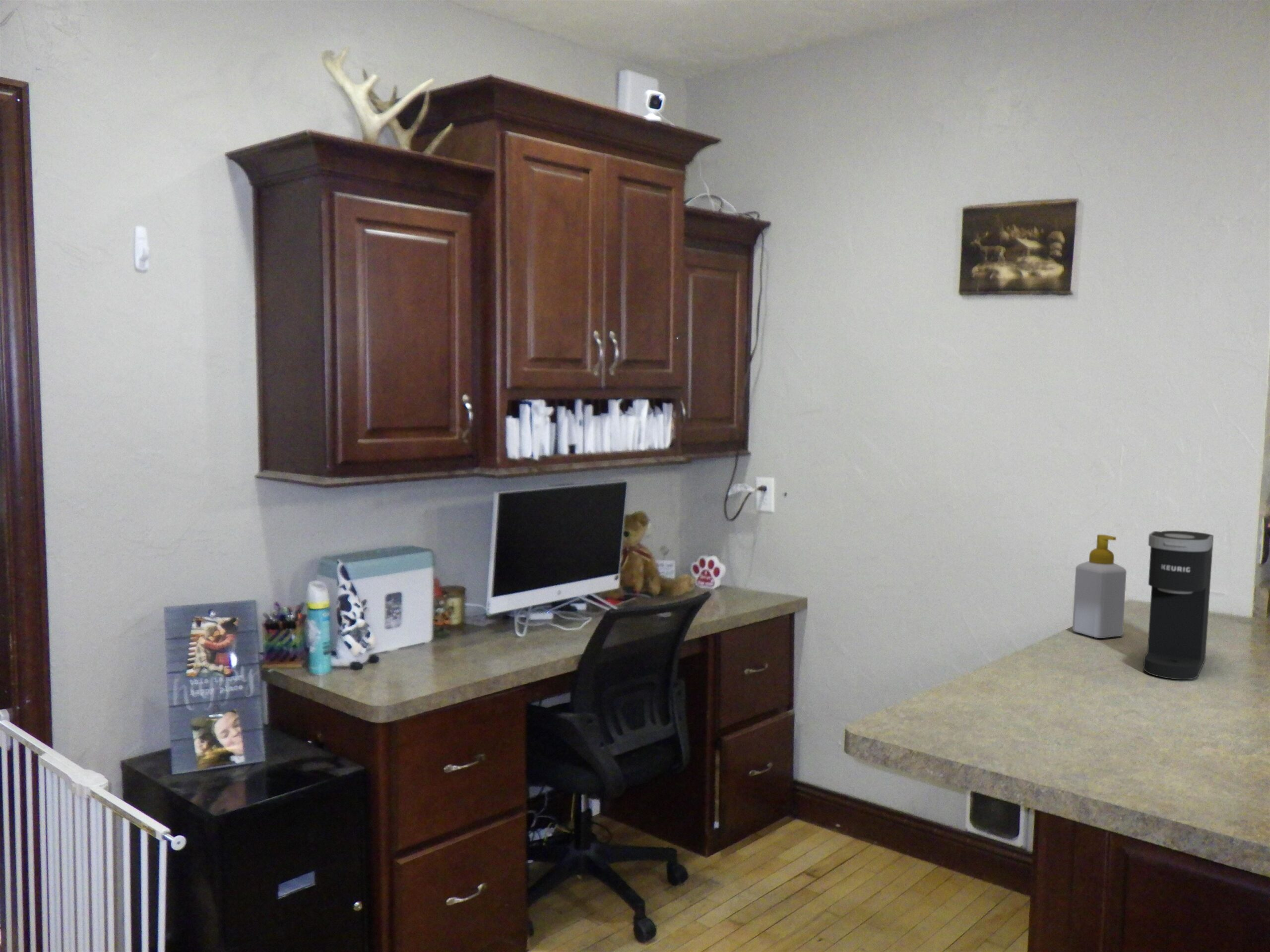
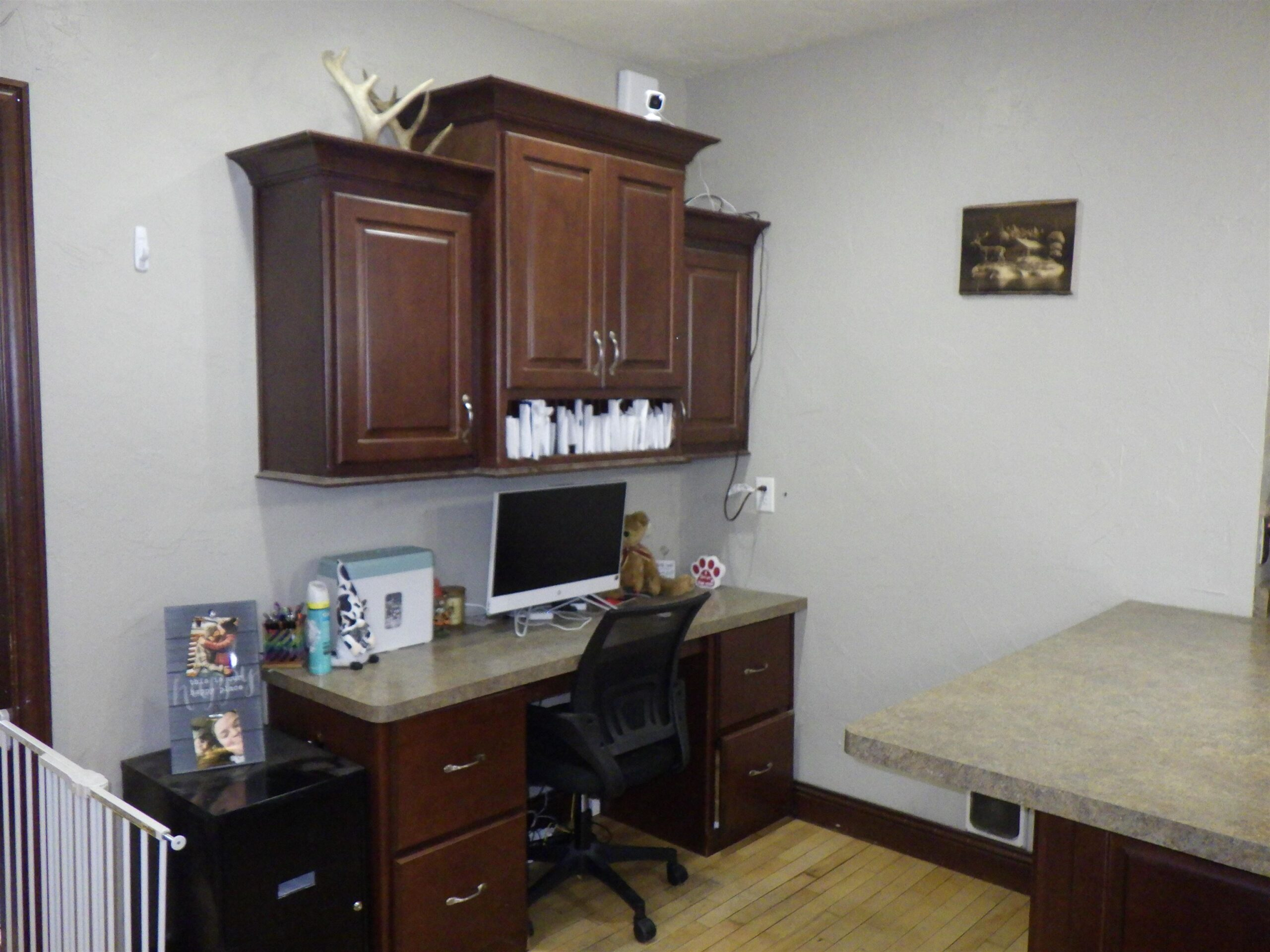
- soap bottle (1100, 585)
- coffee maker (1179, 599)
